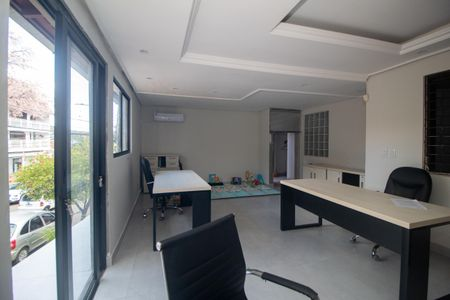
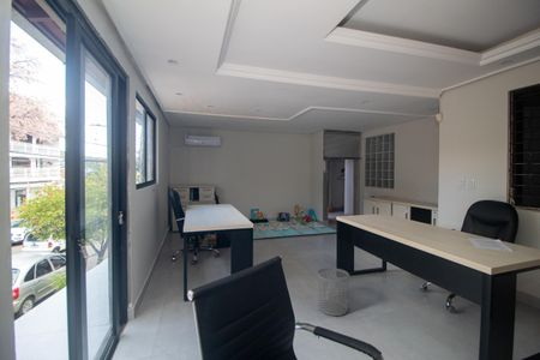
+ waste bin (332, 290)
